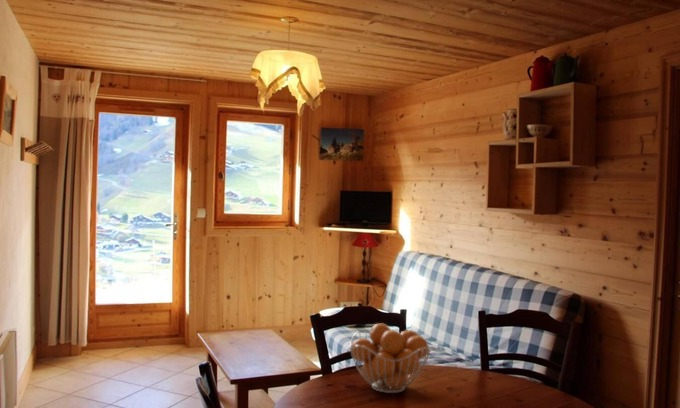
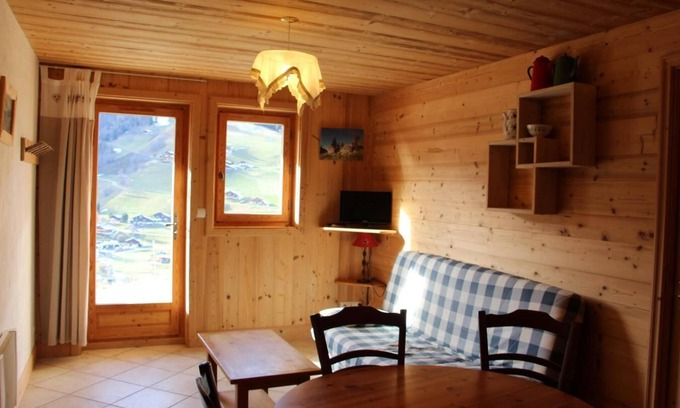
- fruit basket (389, 356)
